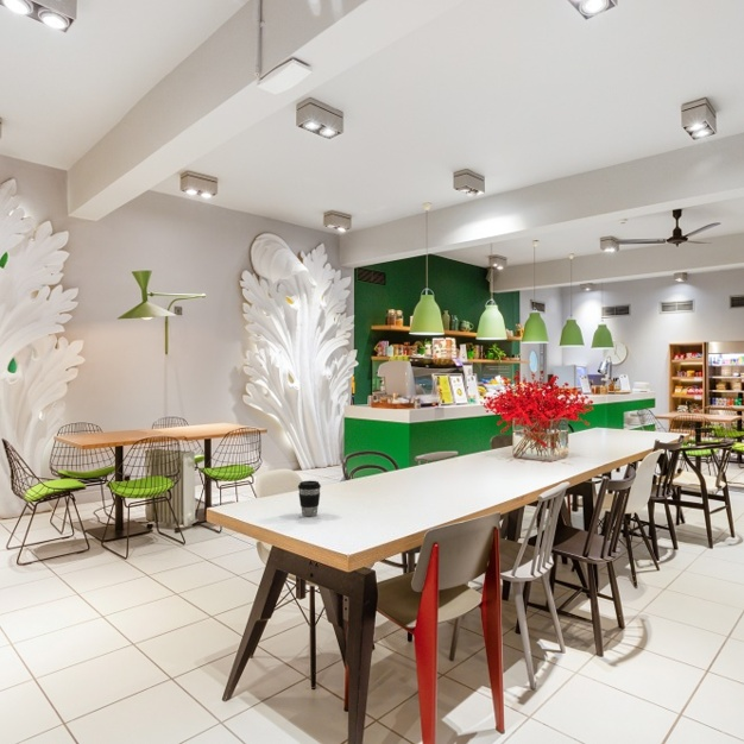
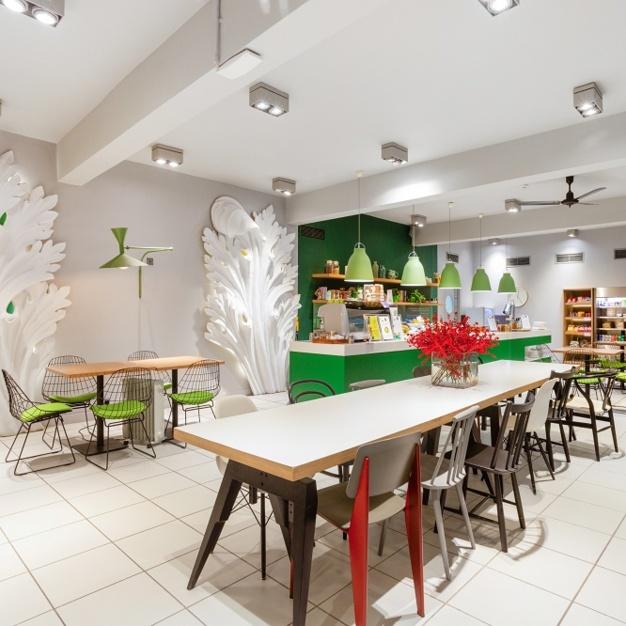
- coffee cup (309, 498)
